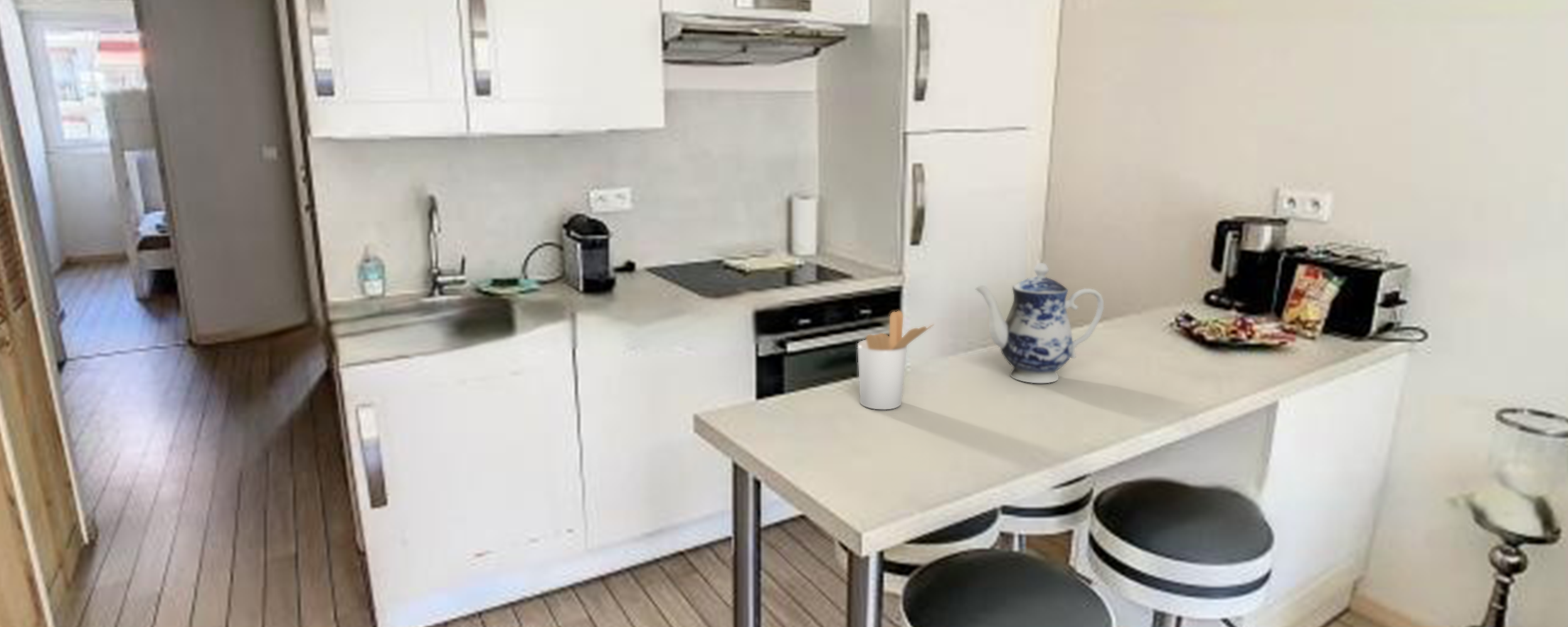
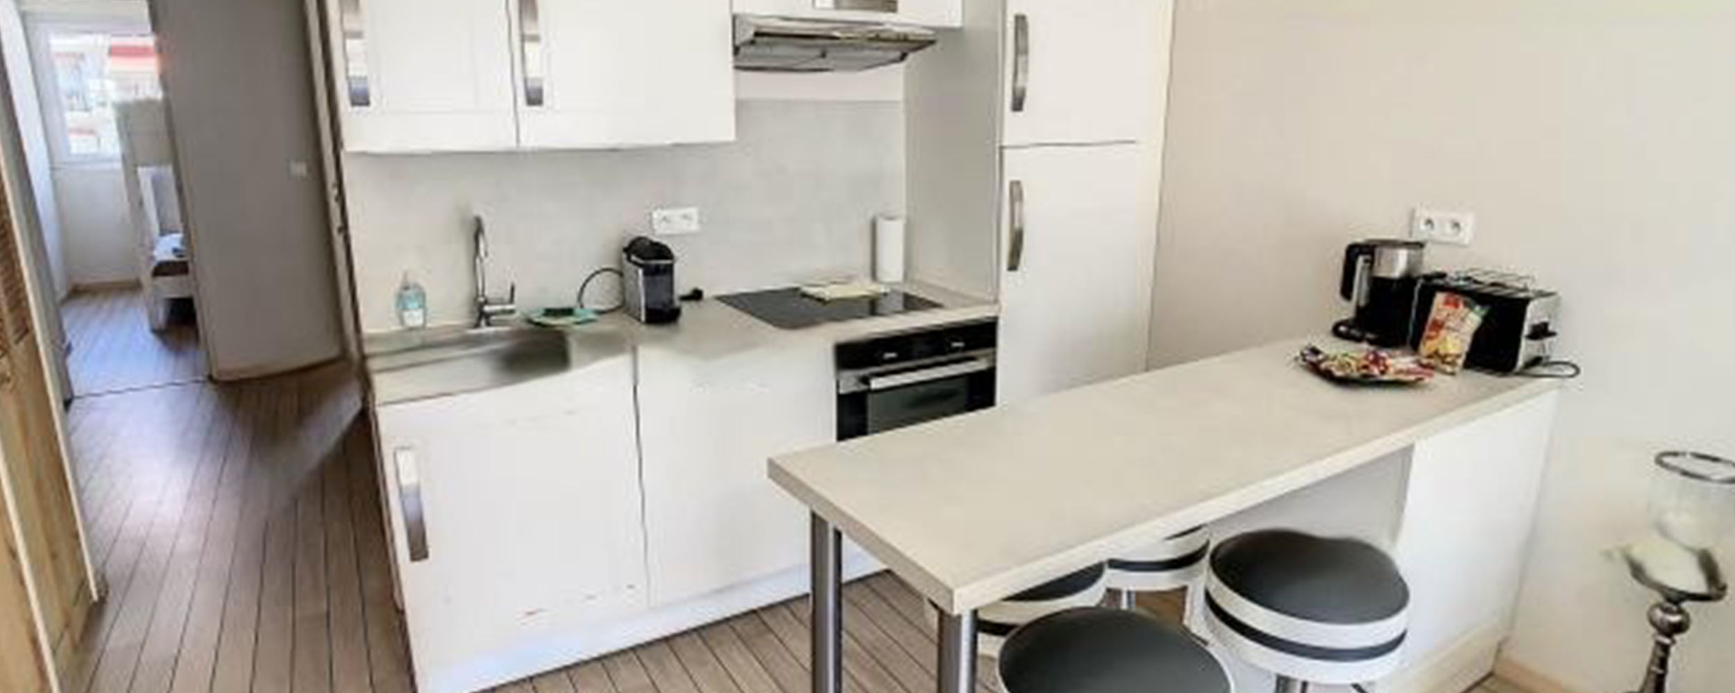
- teapot (1037, 320)
- utensil holder (893, 361)
